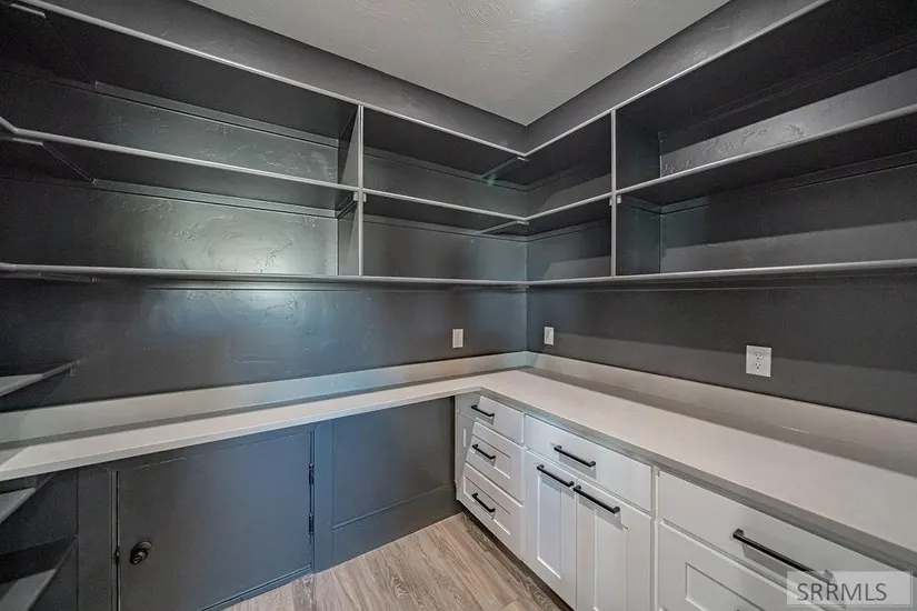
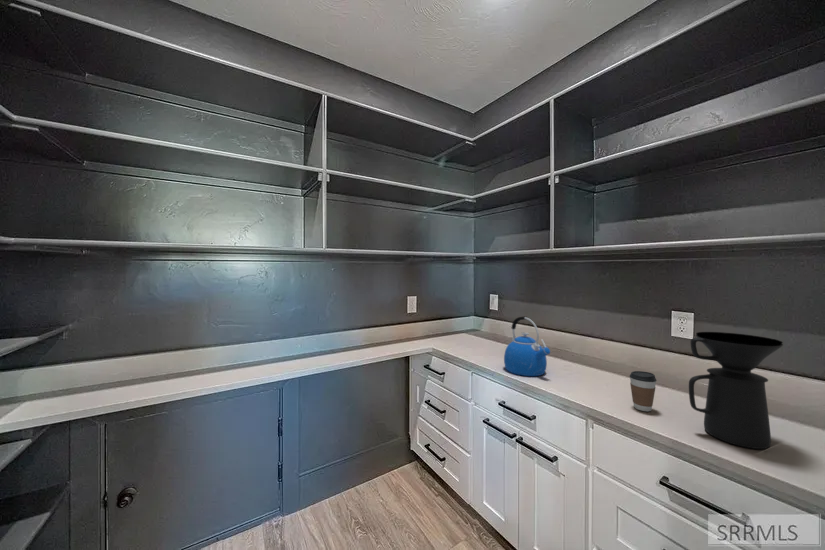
+ kettle (528, 344)
+ coffee cup (642, 390)
+ coffee maker (735, 387)
